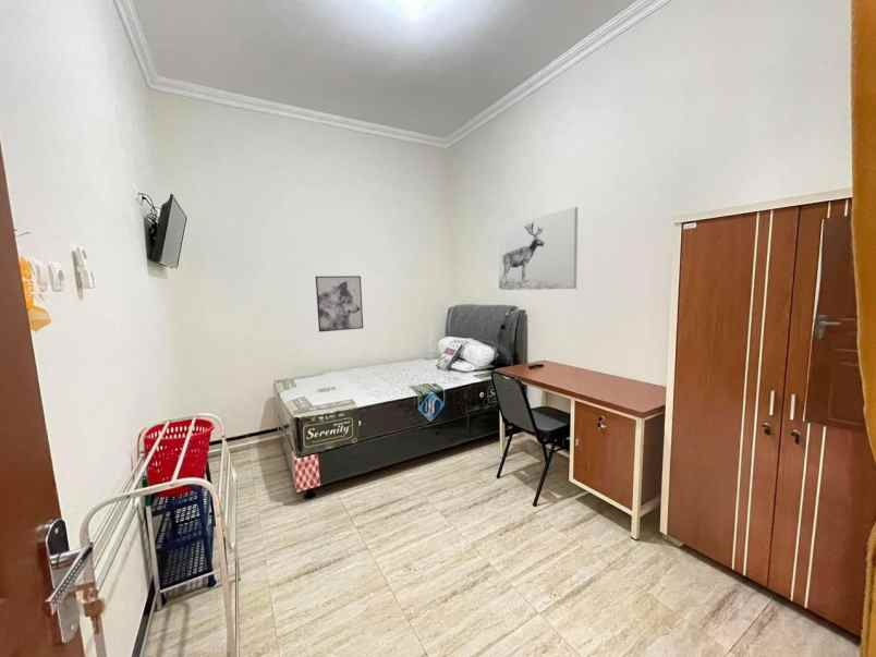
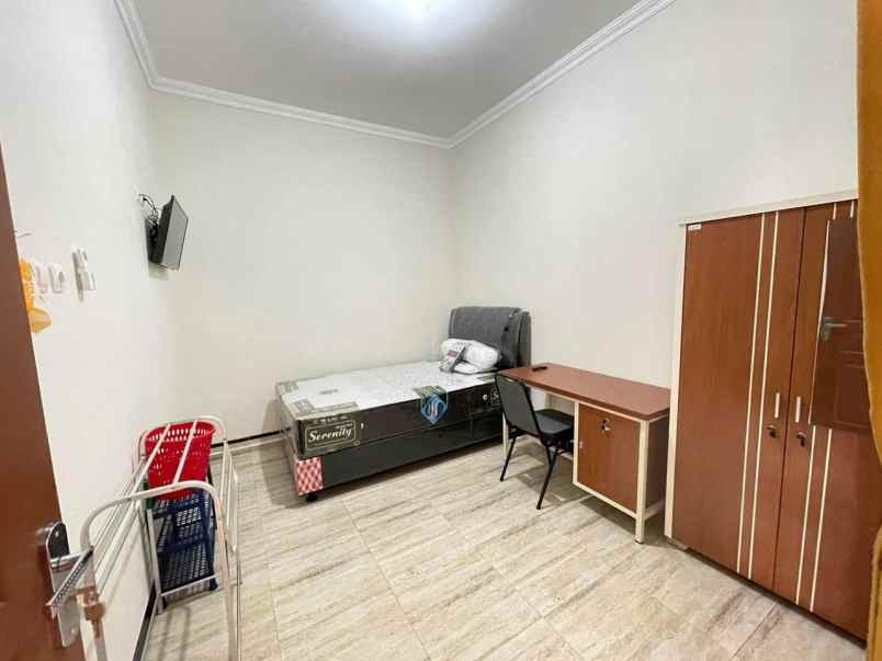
- wall art (533, 254)
- wall art (340, 303)
